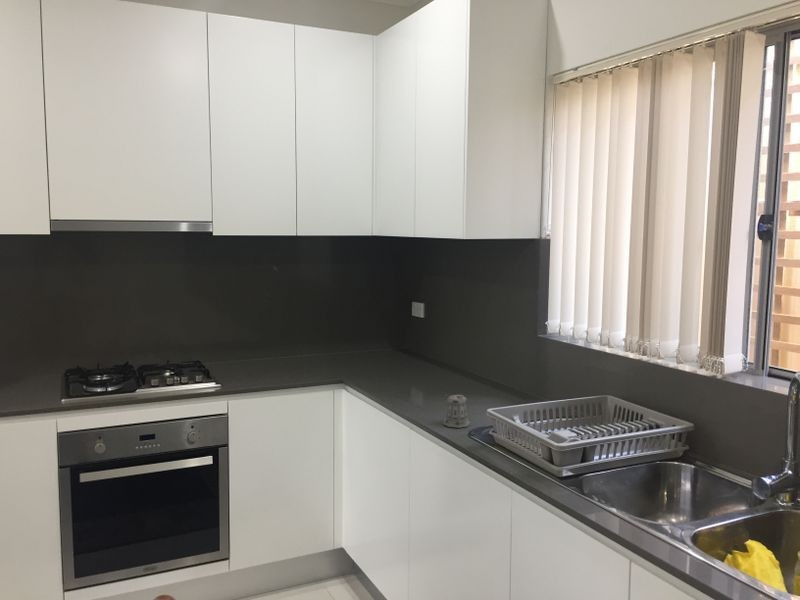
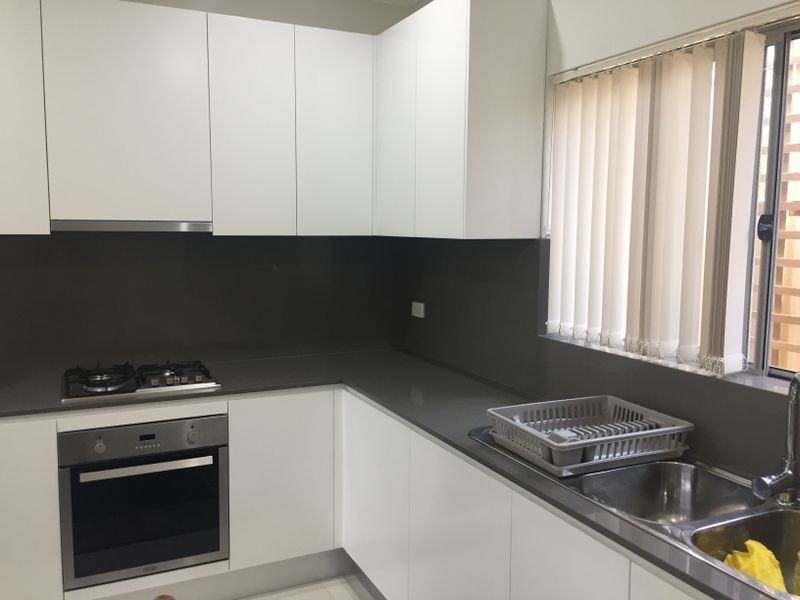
- pepper shaker (455, 408)
